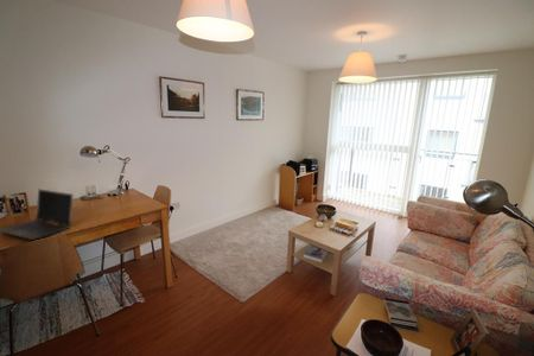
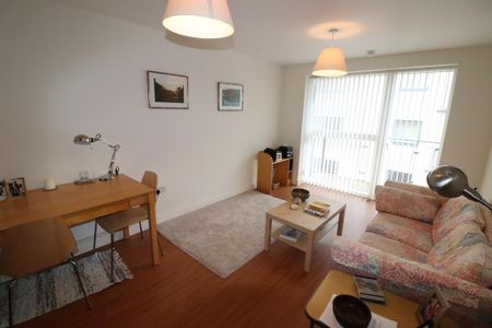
- laptop computer (37, 212)
